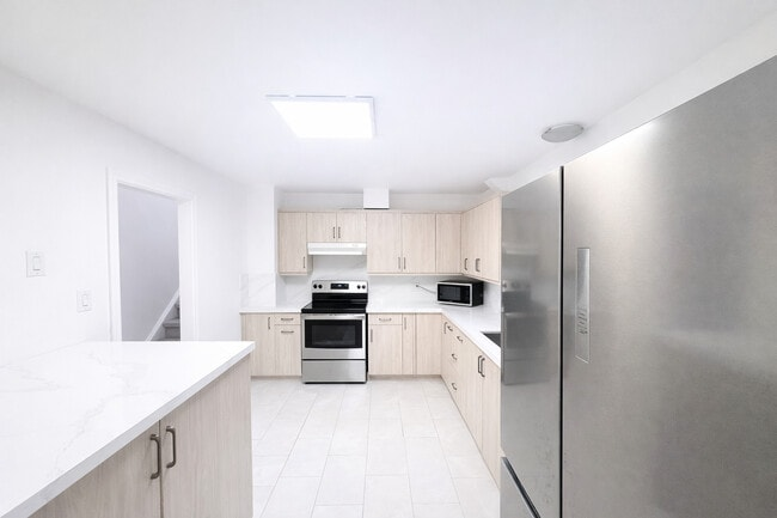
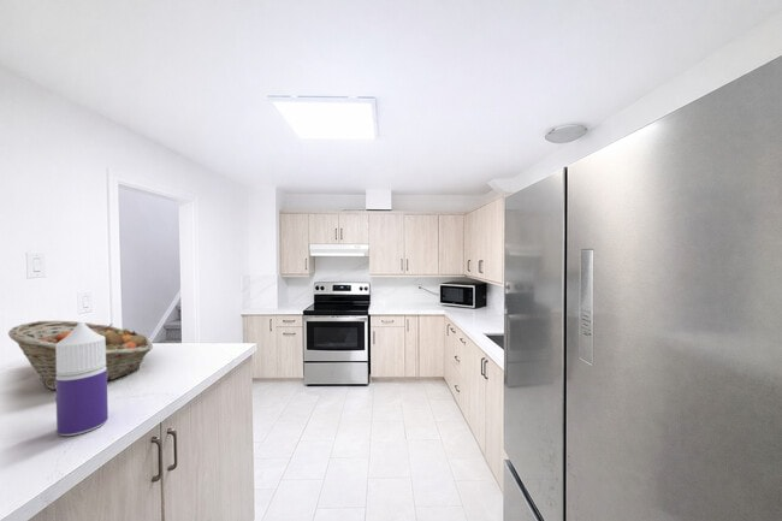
+ fruit basket (95, 332)
+ bottle (82, 374)
